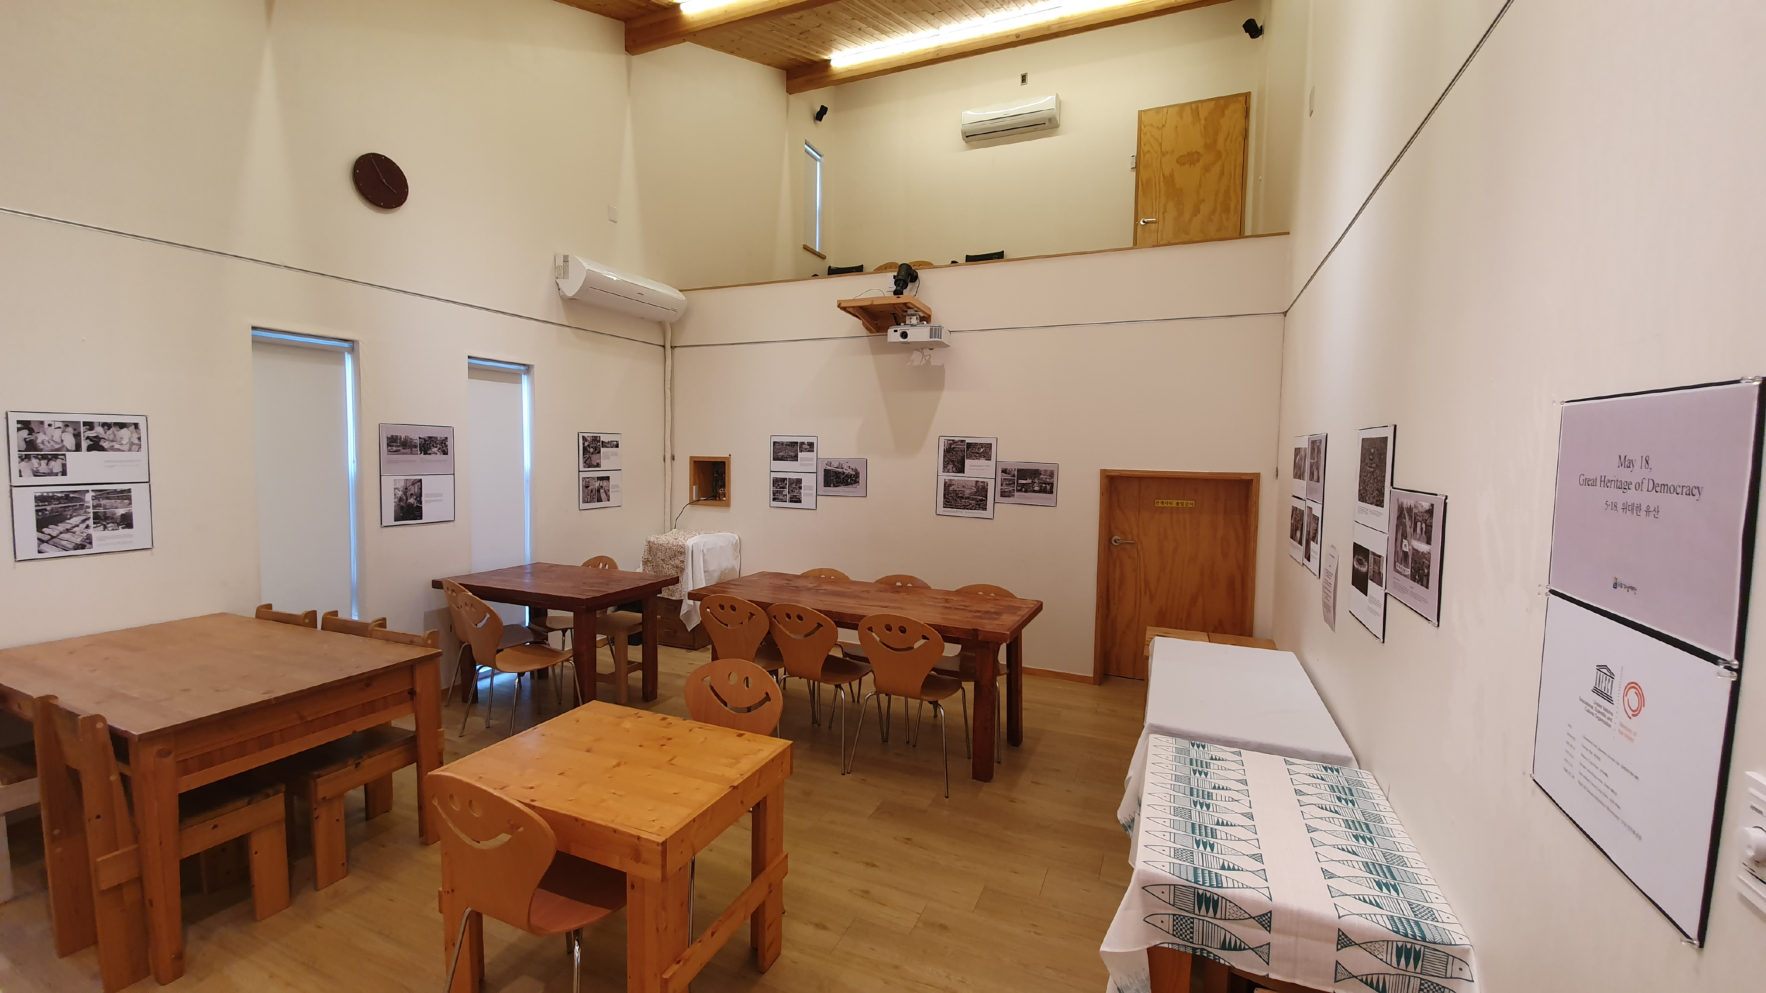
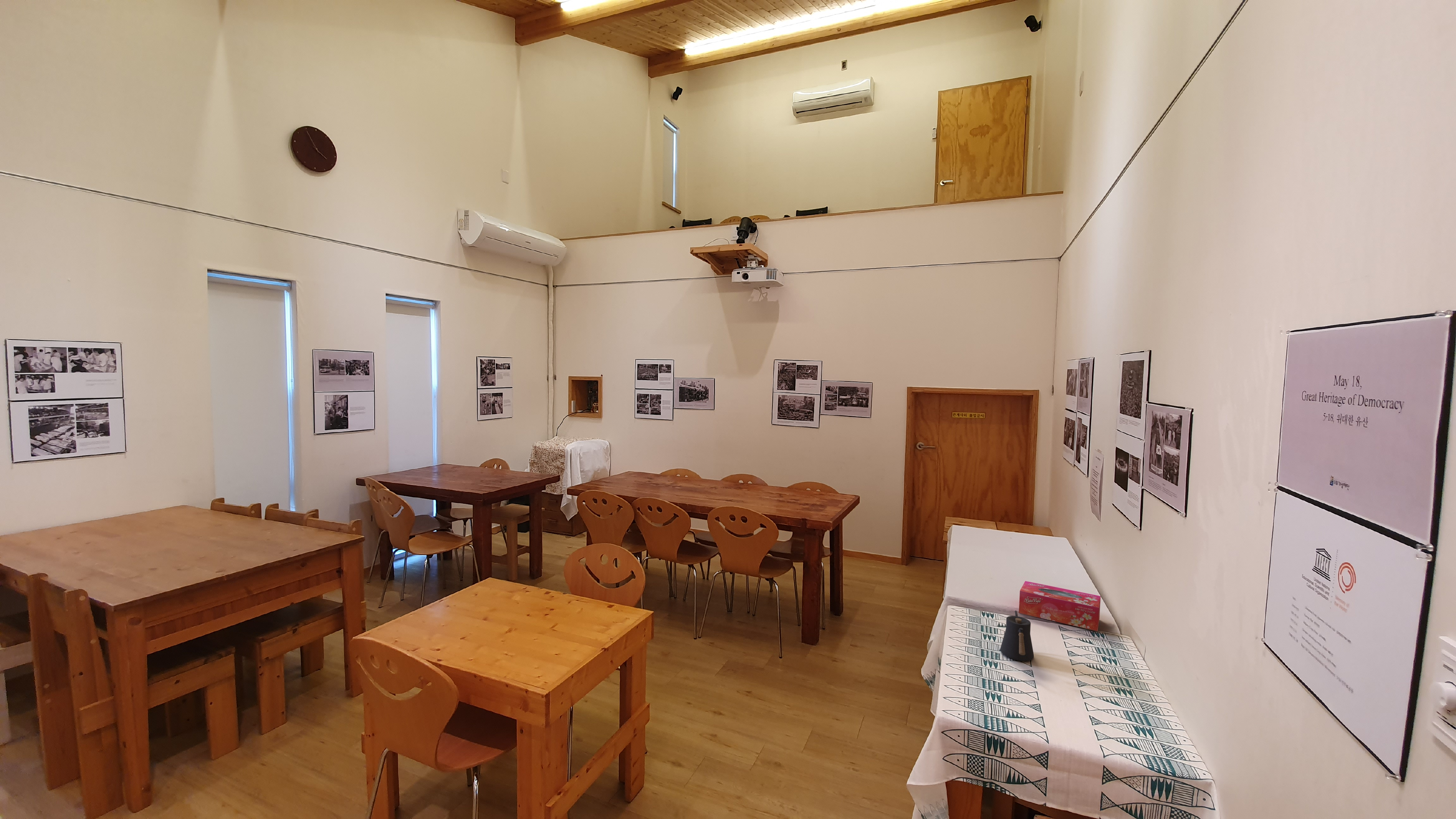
+ tissue box (1059, 604)
+ kettle (1018, 637)
